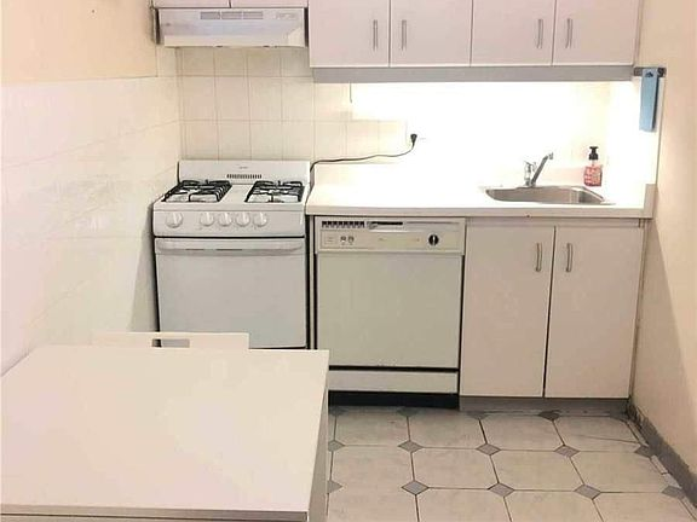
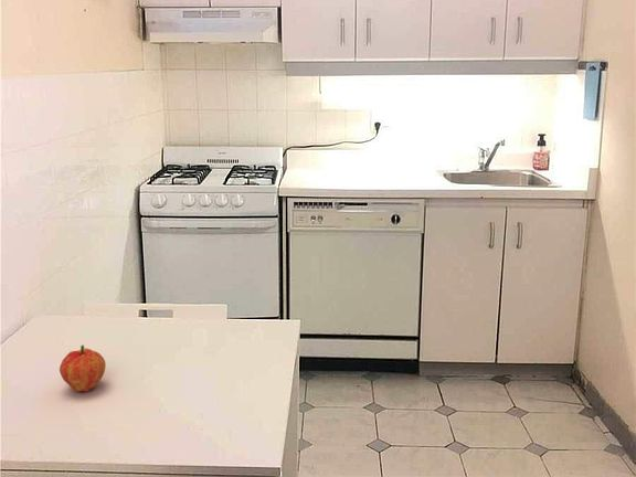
+ fruit (82, 368)
